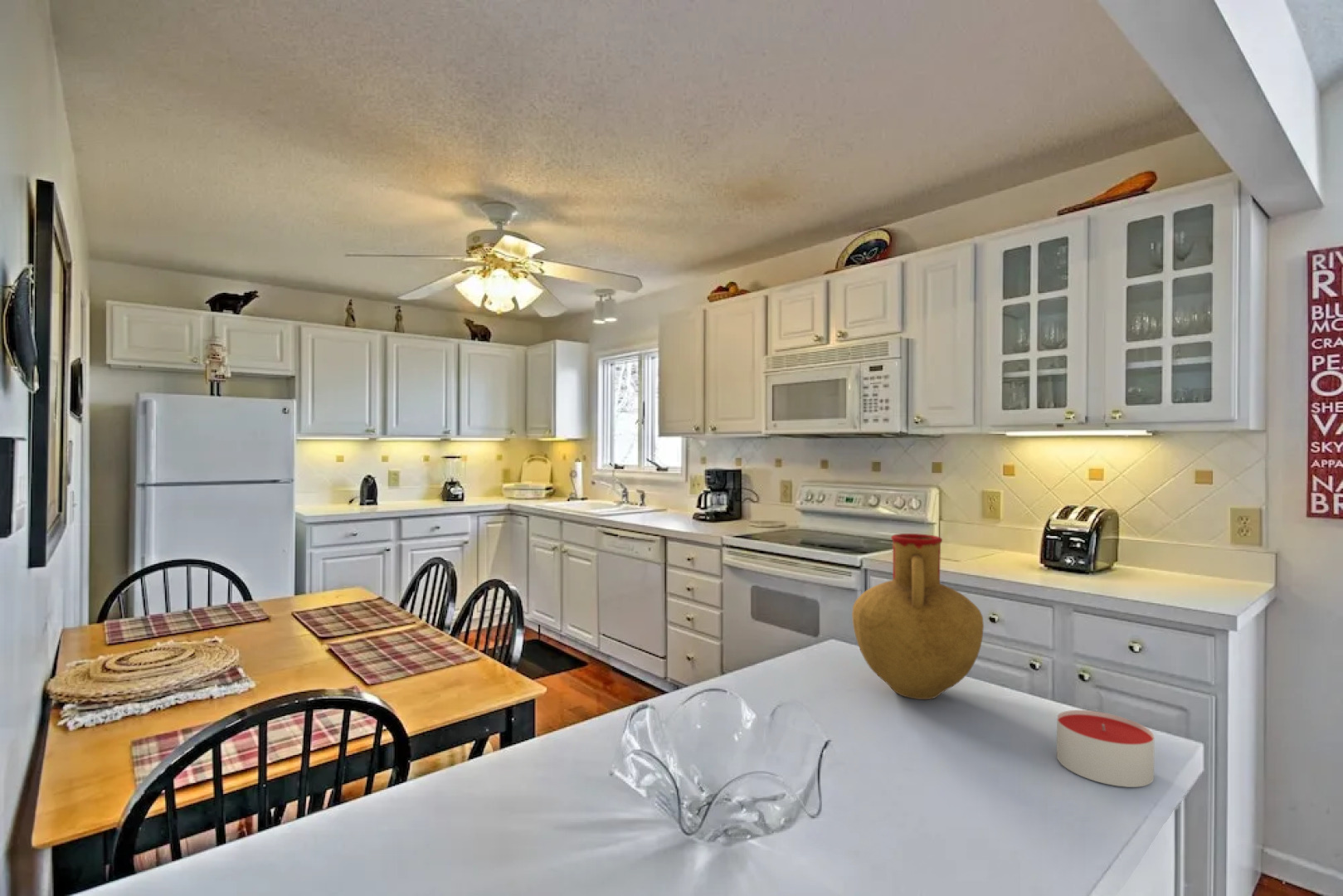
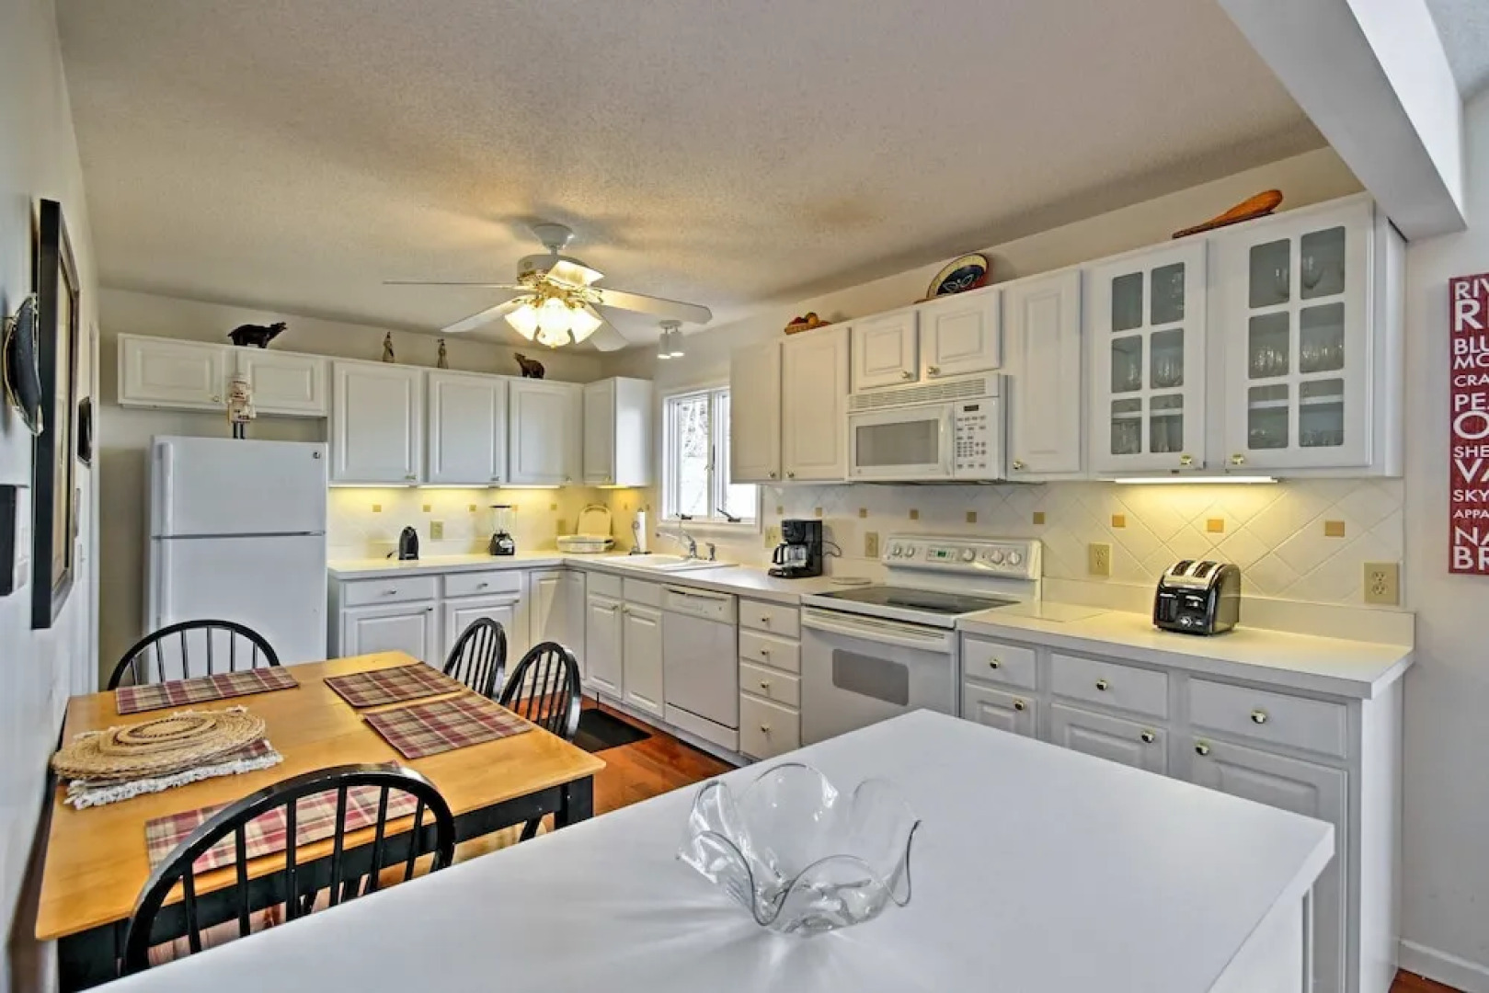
- candle (1103, 745)
- vase (916, 613)
